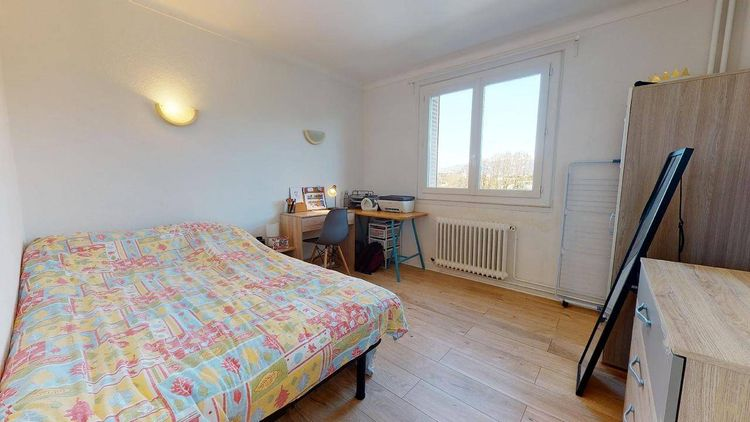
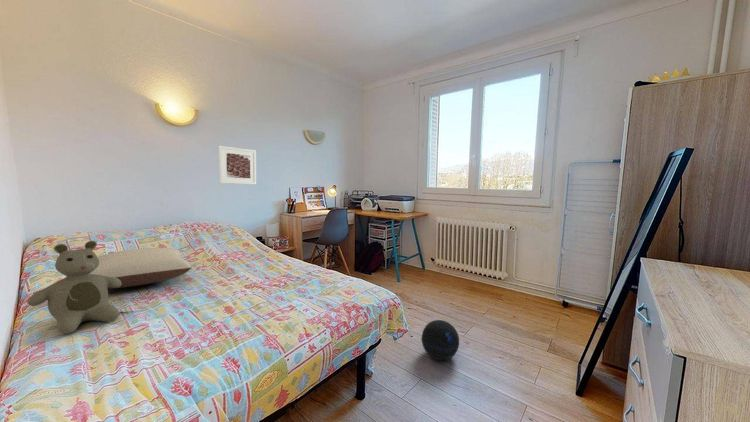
+ ball (440, 339)
+ pillow (139, 266)
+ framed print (238, 166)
+ teddy bear (82, 283)
